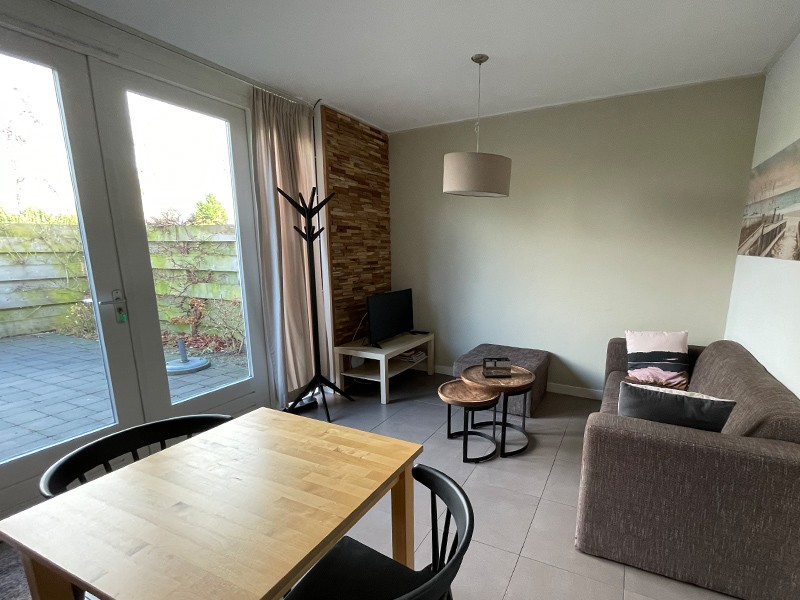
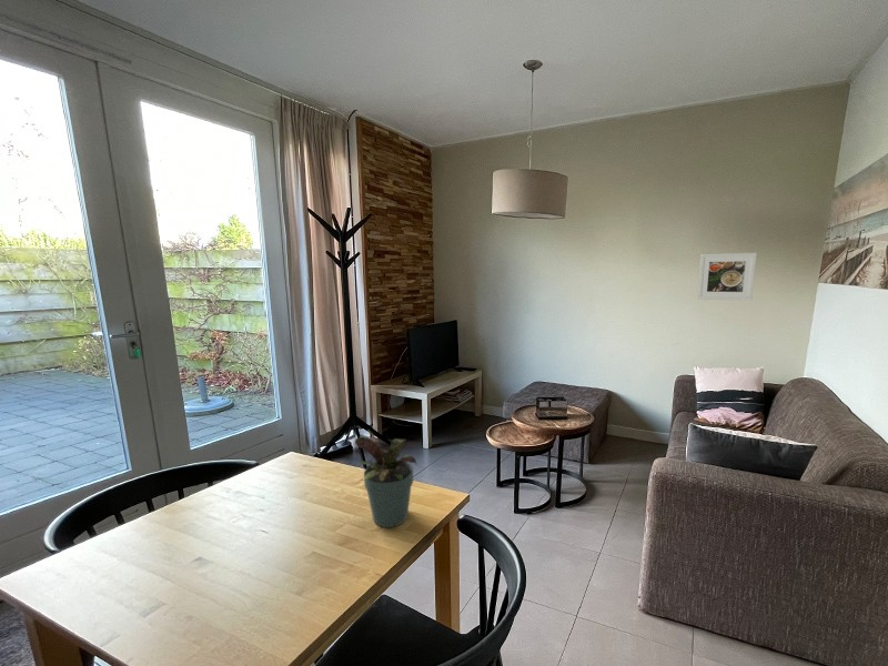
+ potted plant (381, 471)
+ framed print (725, 276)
